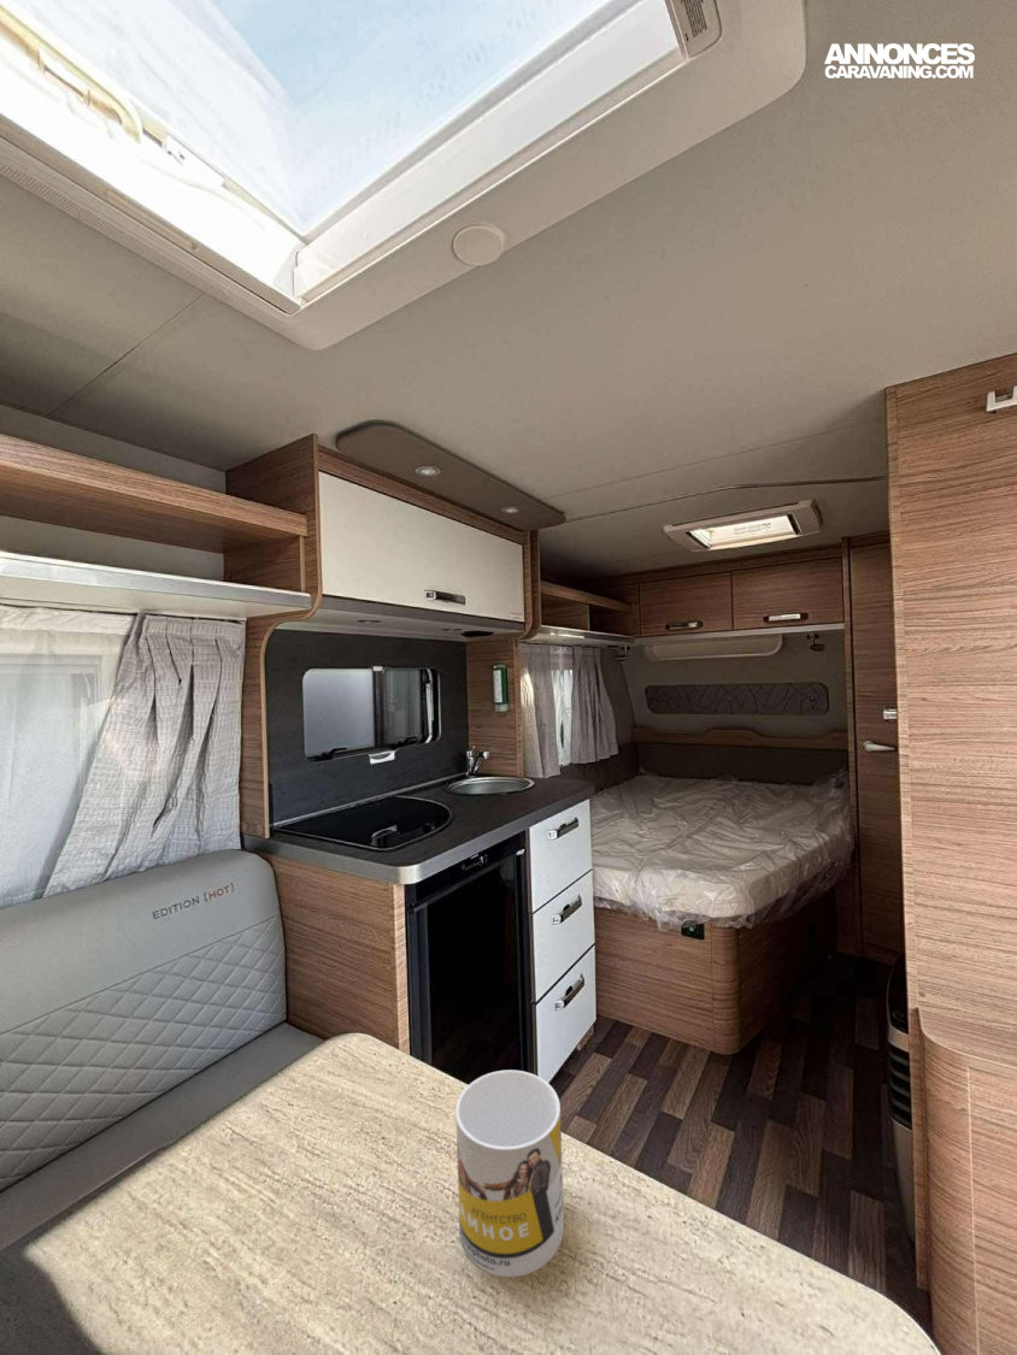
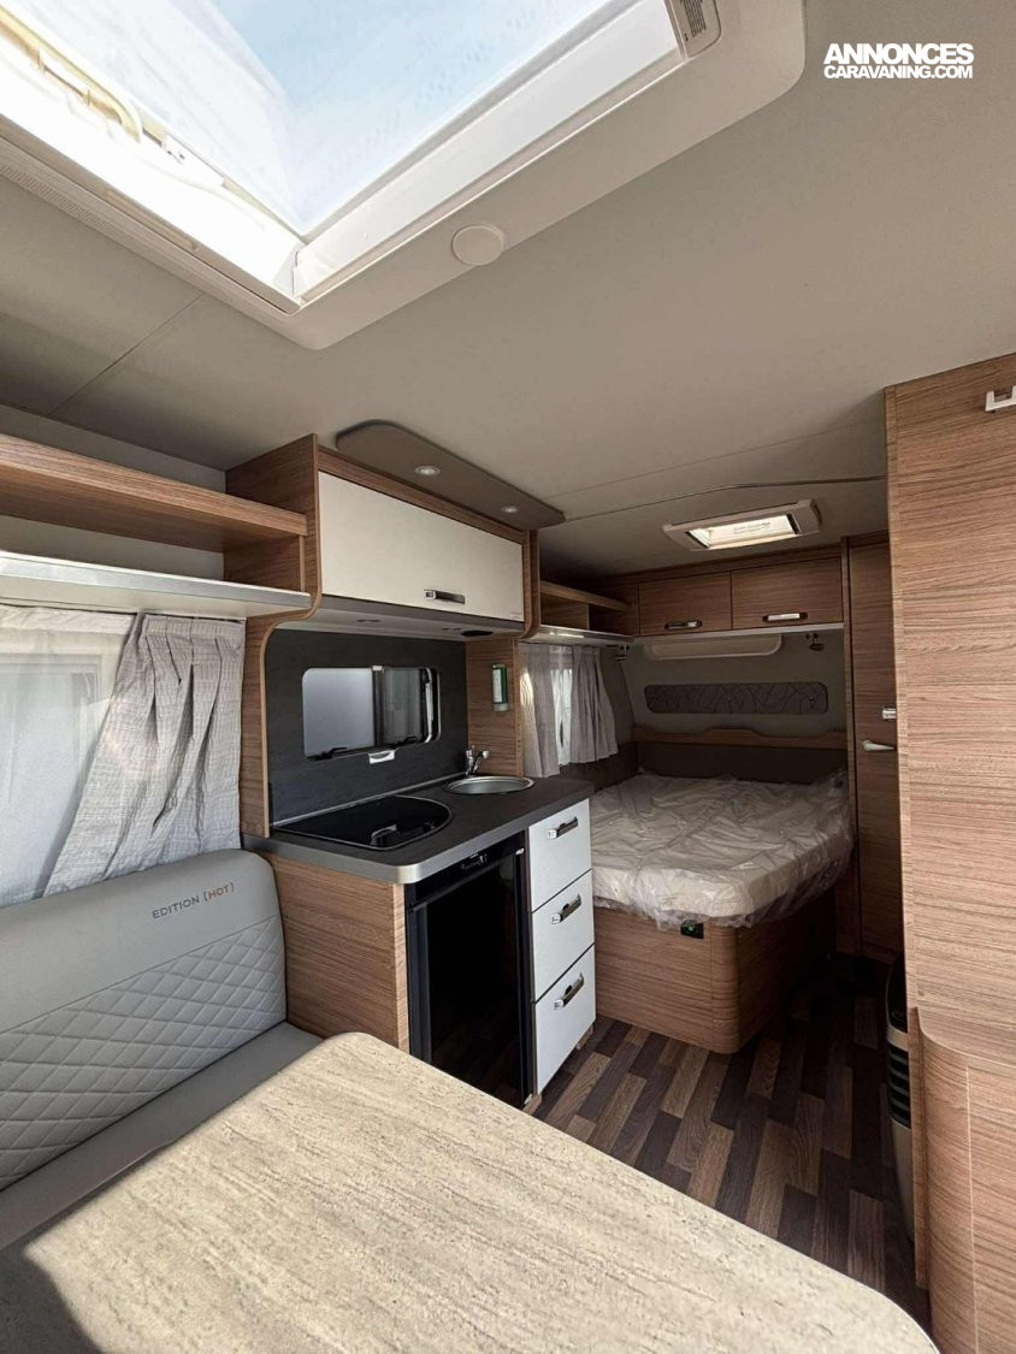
- mug (516, 1145)
